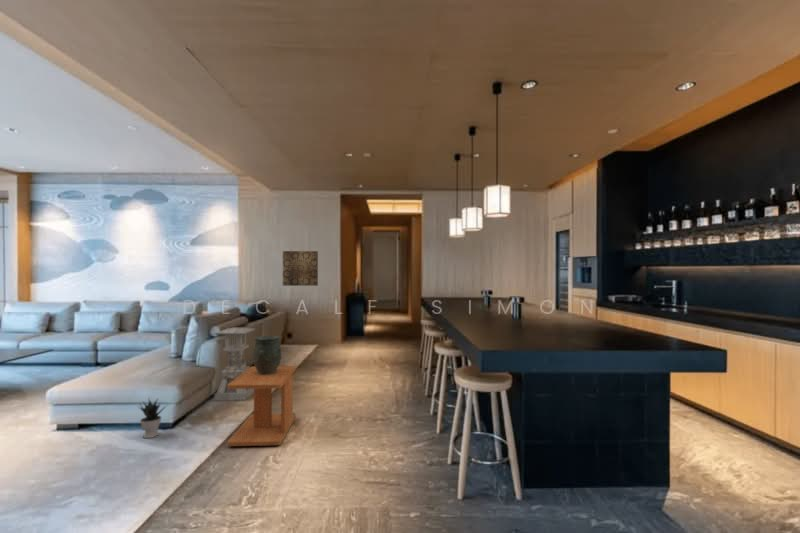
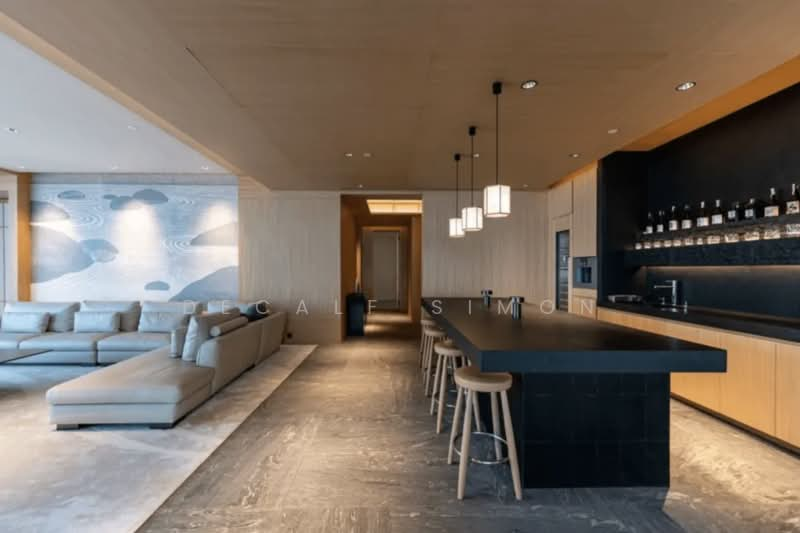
- lantern (235, 362)
- side table (264, 403)
- wall art (300, 268)
- potted plant (149, 417)
- vase (267, 354)
